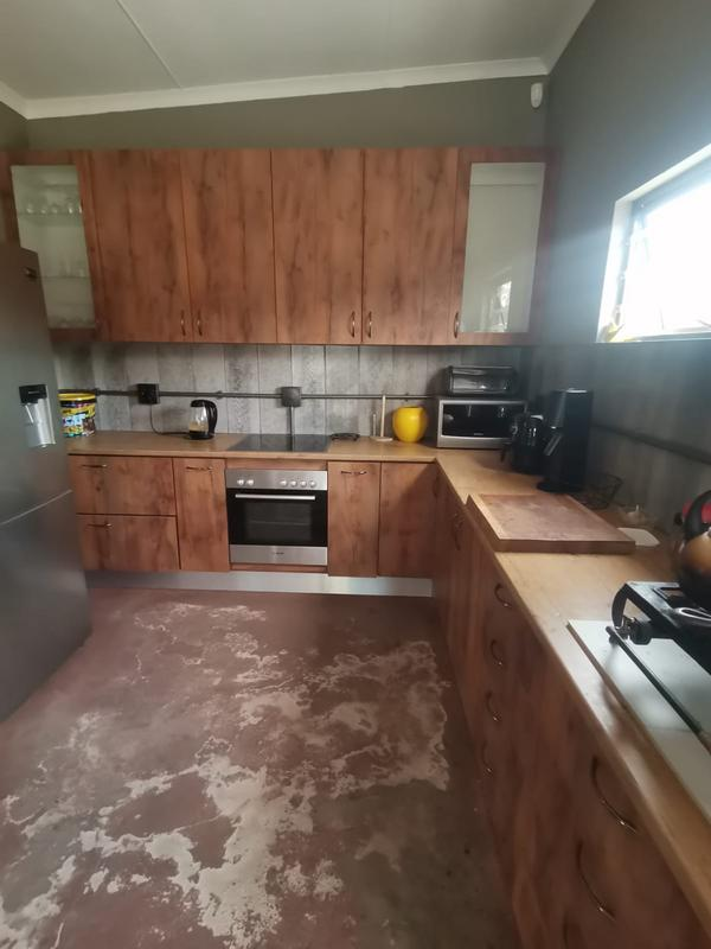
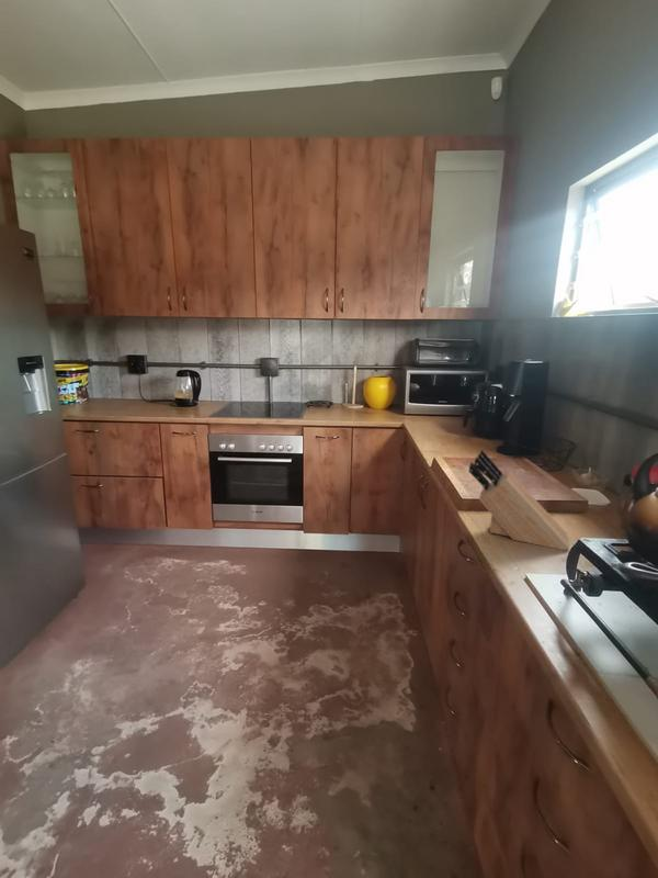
+ knife block (518, 496)
